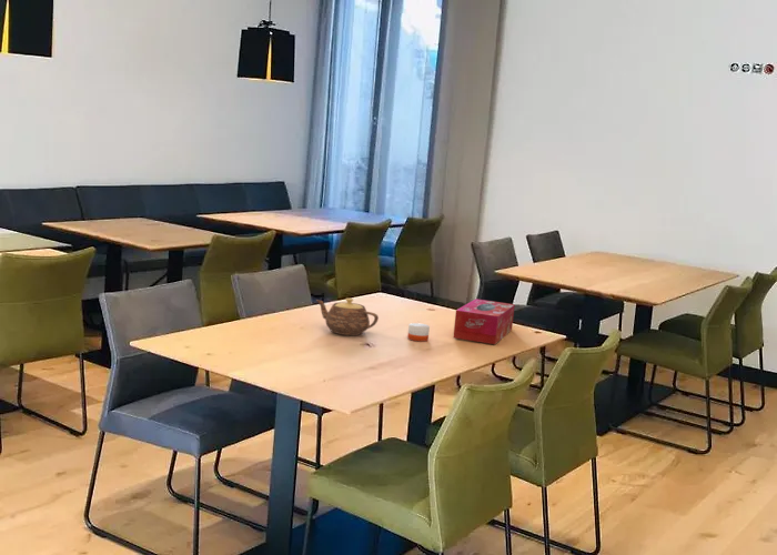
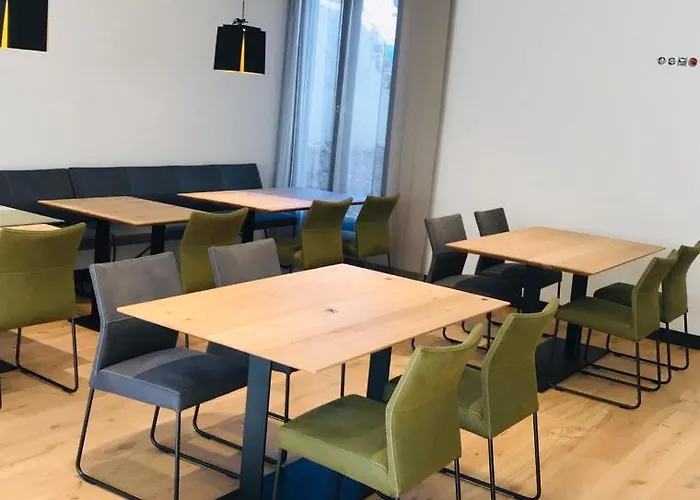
- candle (418, 324)
- teapot (345, 314)
- tissue box (484, 320)
